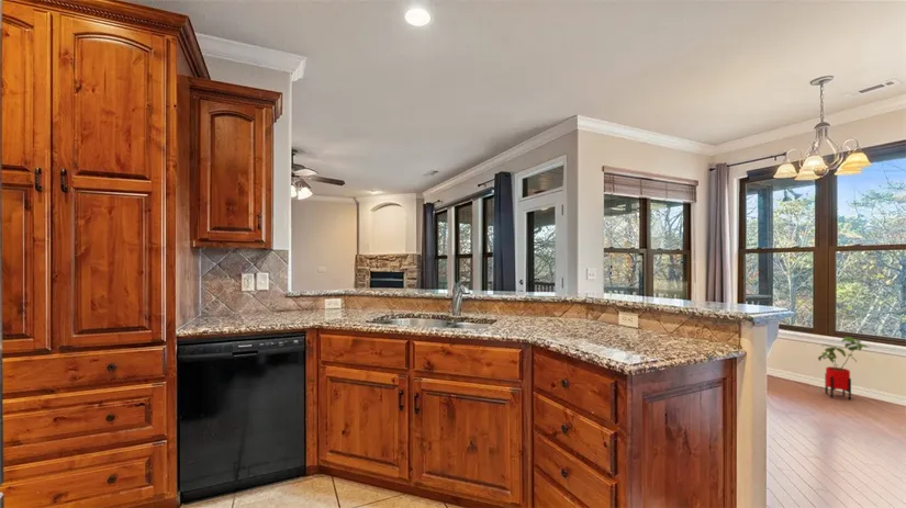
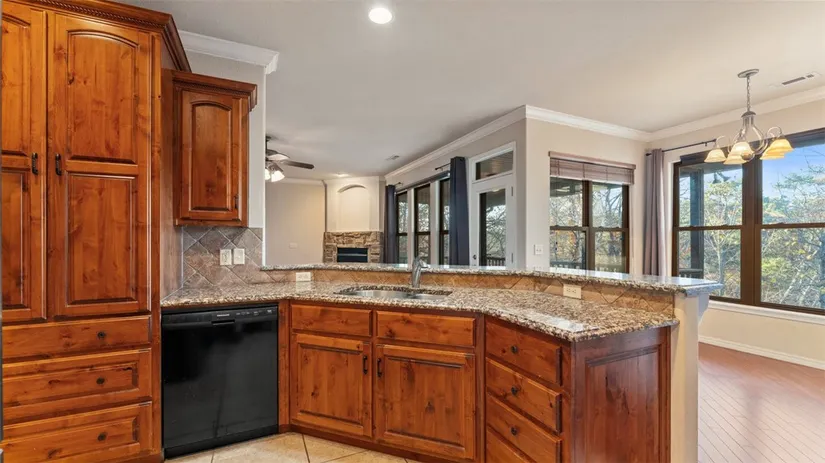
- house plant (838, 365)
